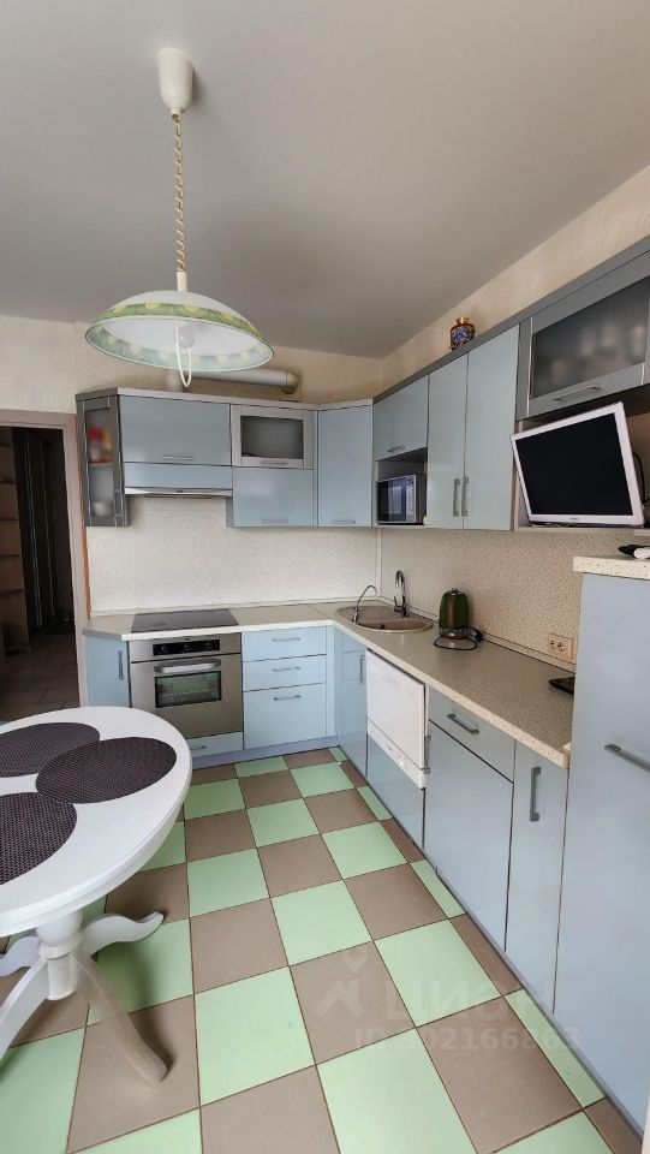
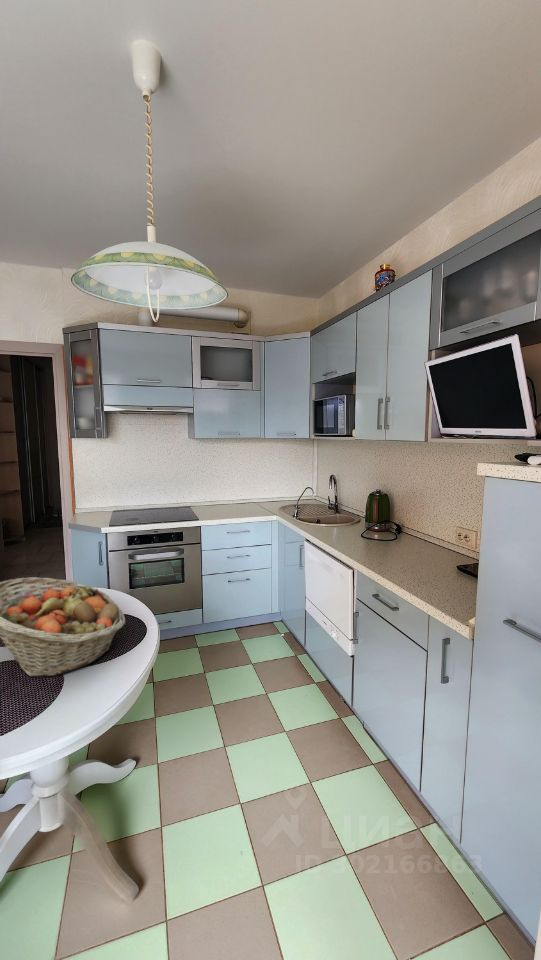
+ fruit basket (57, 616)
